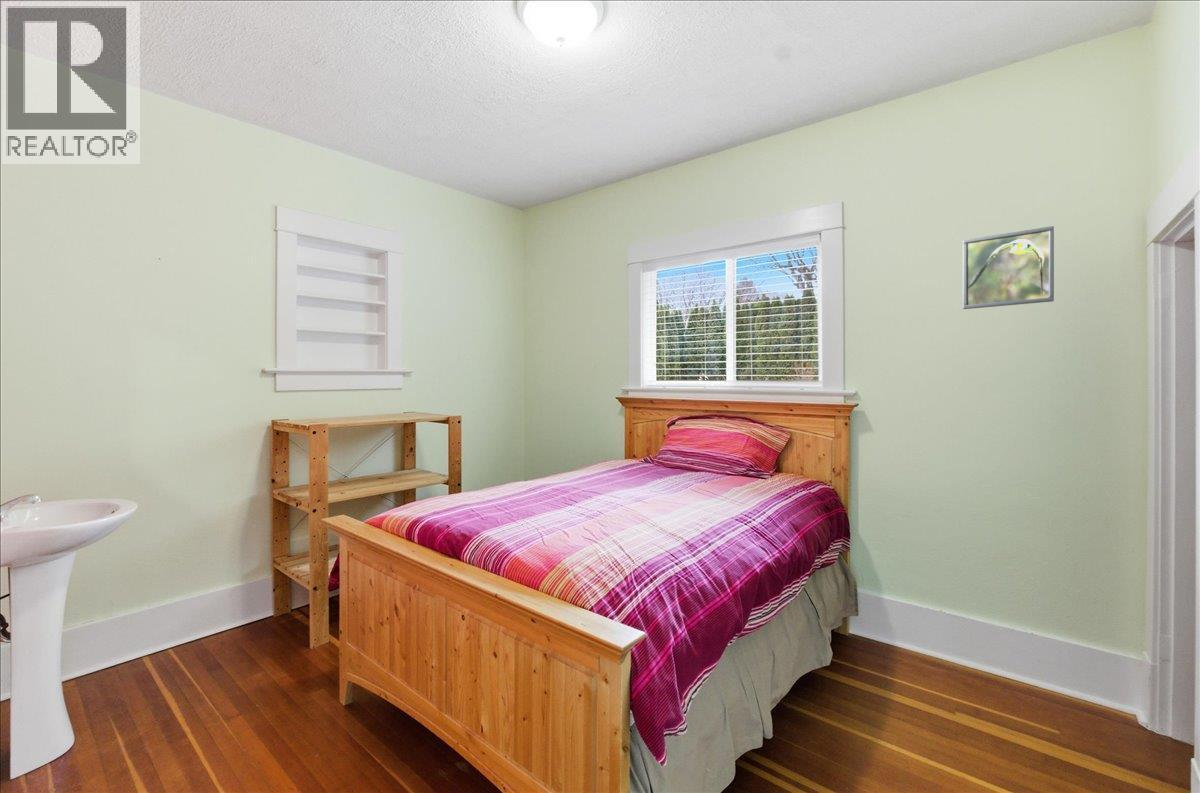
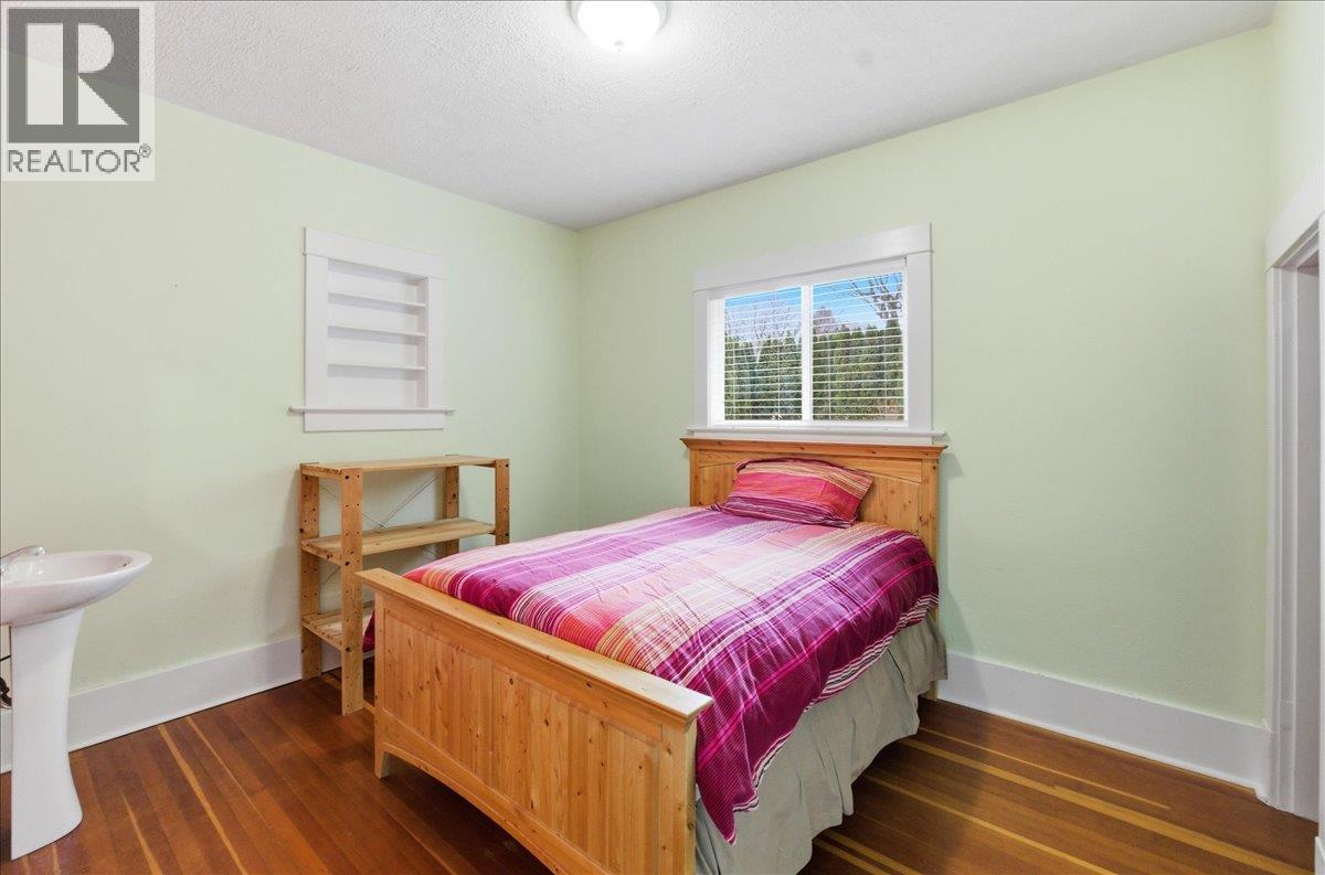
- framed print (1006, 269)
